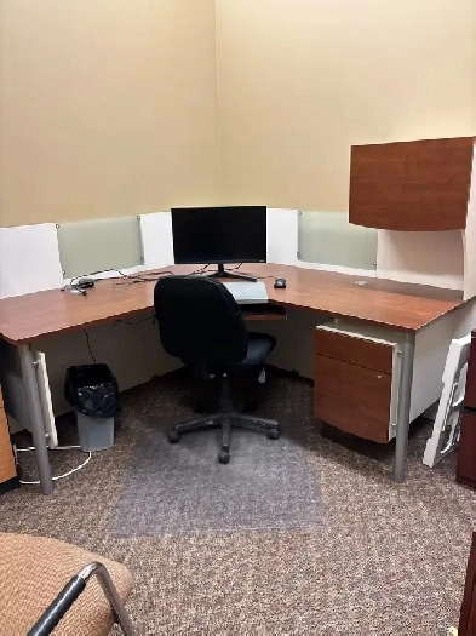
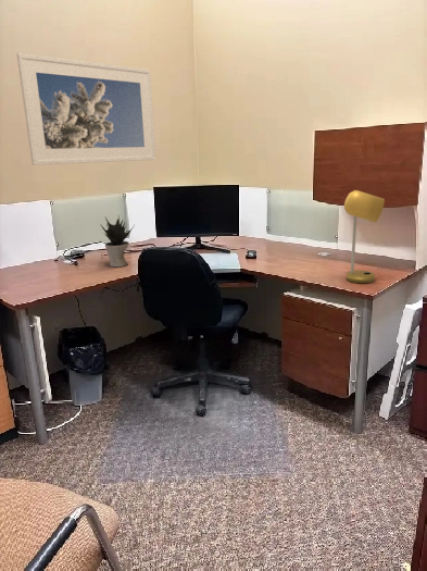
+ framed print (95, 113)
+ potted plant (117, 239)
+ desk lamp (355, 235)
